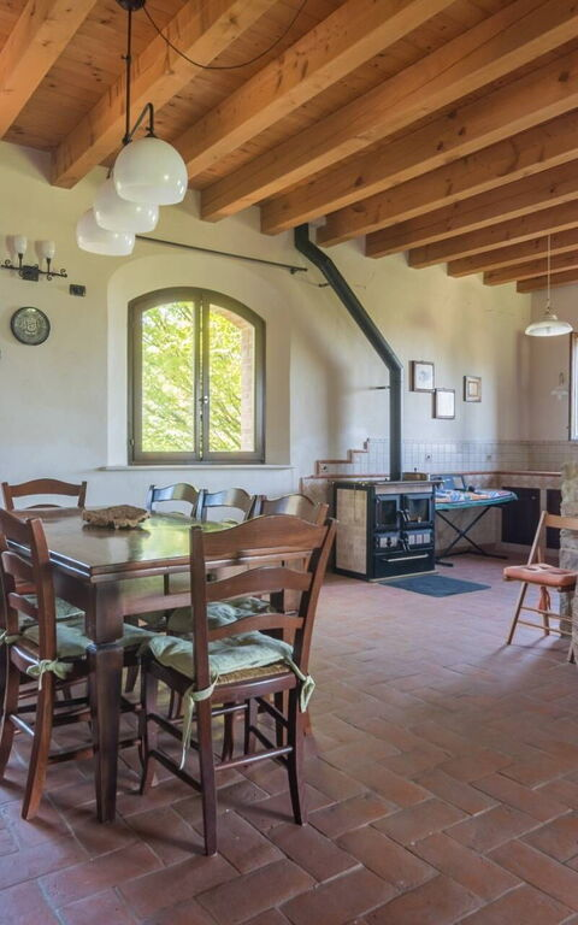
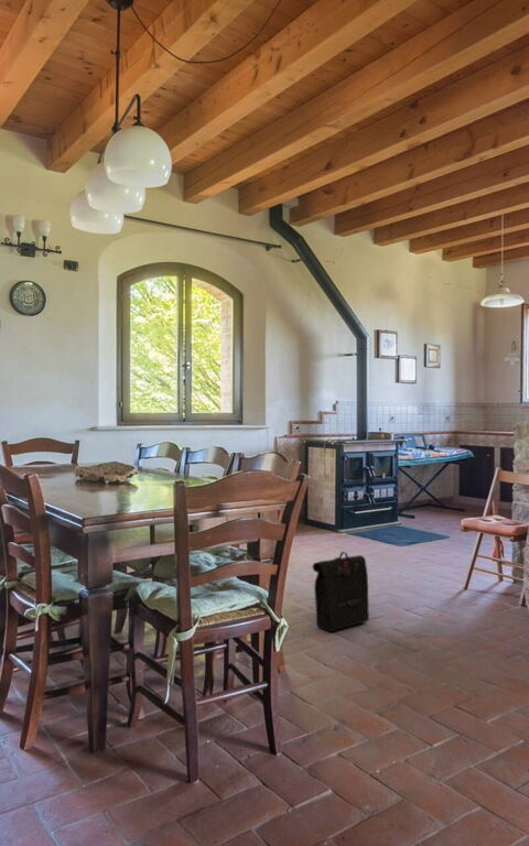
+ backpack (342, 587)
